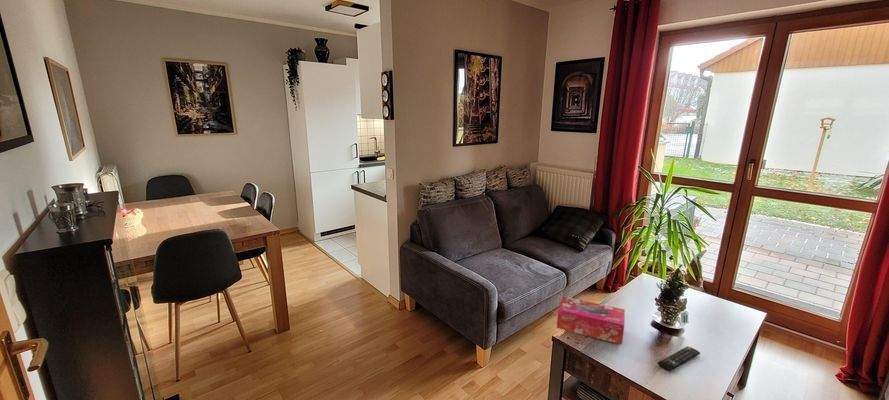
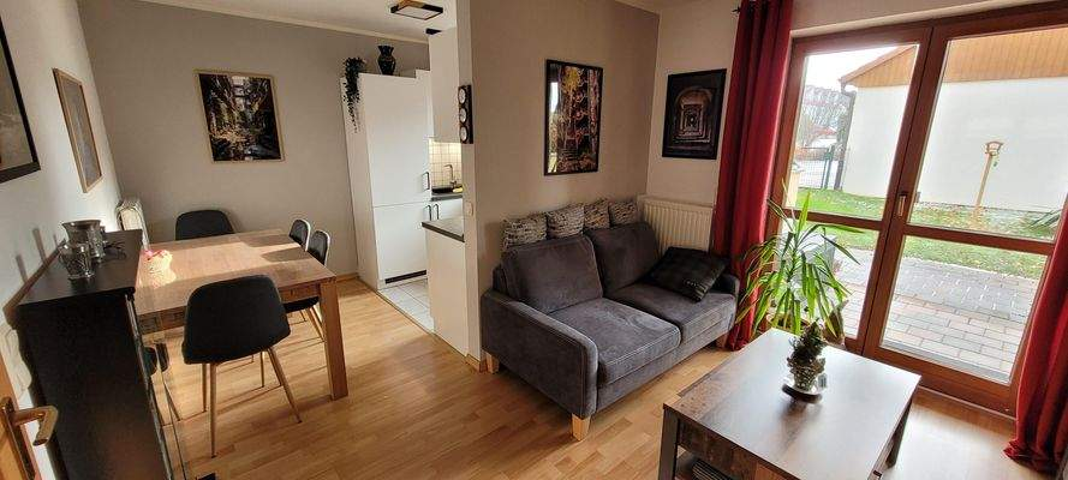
- tissue box (590, 318)
- remote control (679, 358)
